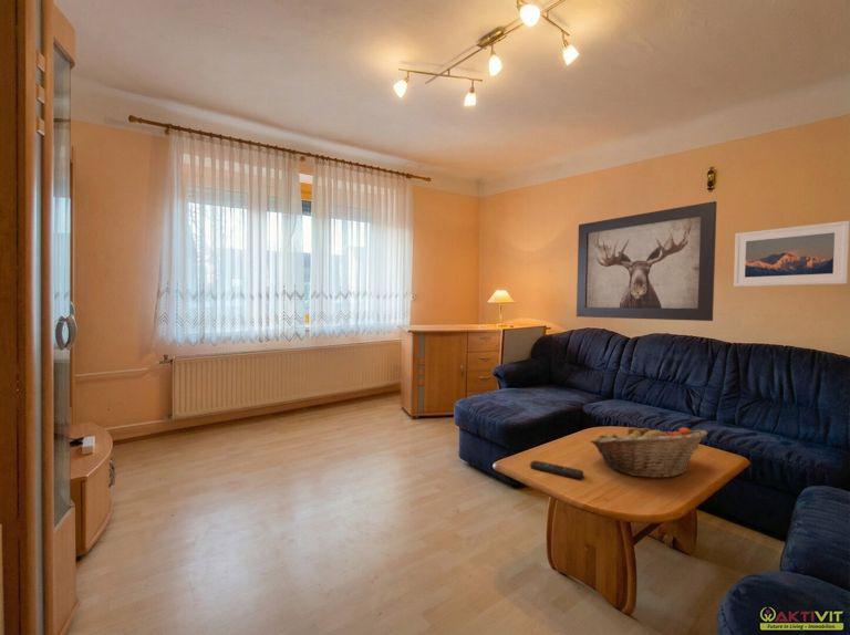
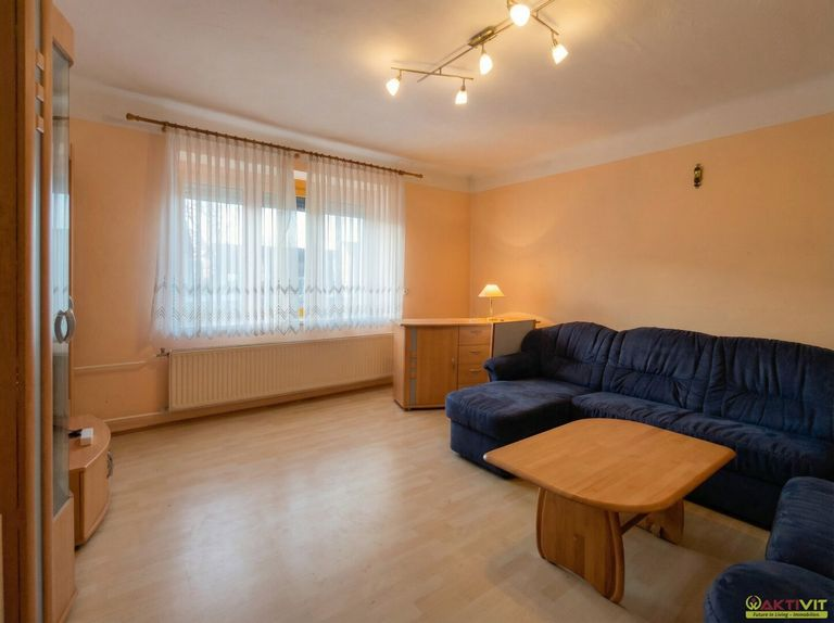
- fruit basket (647, 445)
- remote control (556, 468)
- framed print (786, 256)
- wall art (636, 267)
